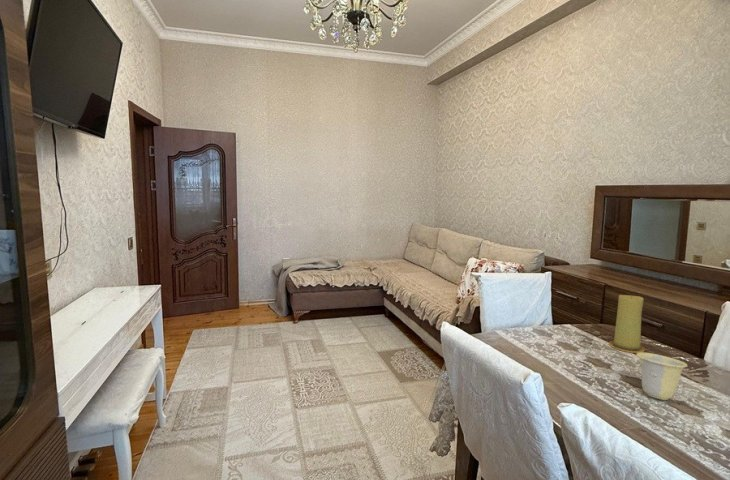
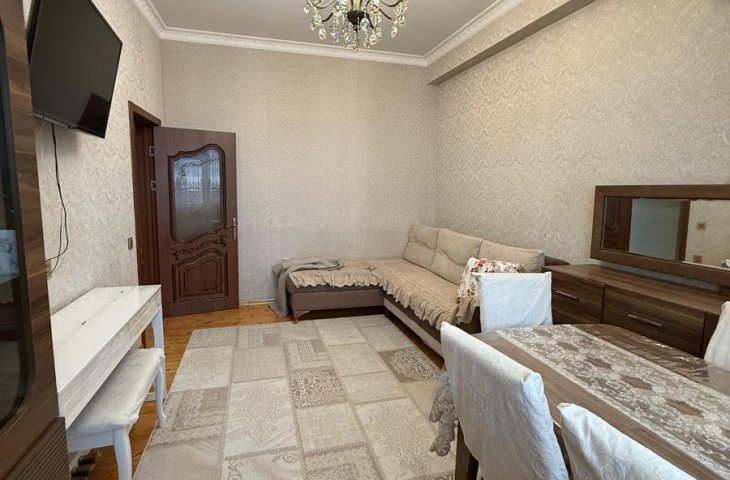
- candle (628, 321)
- cup (659, 376)
